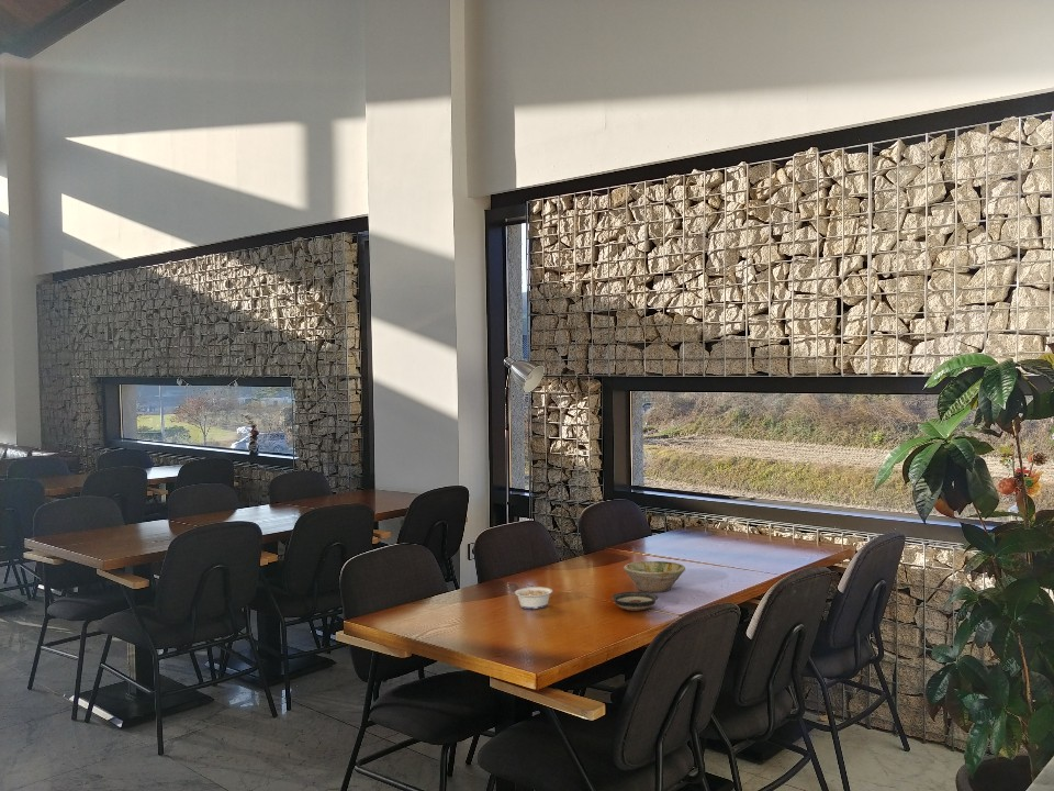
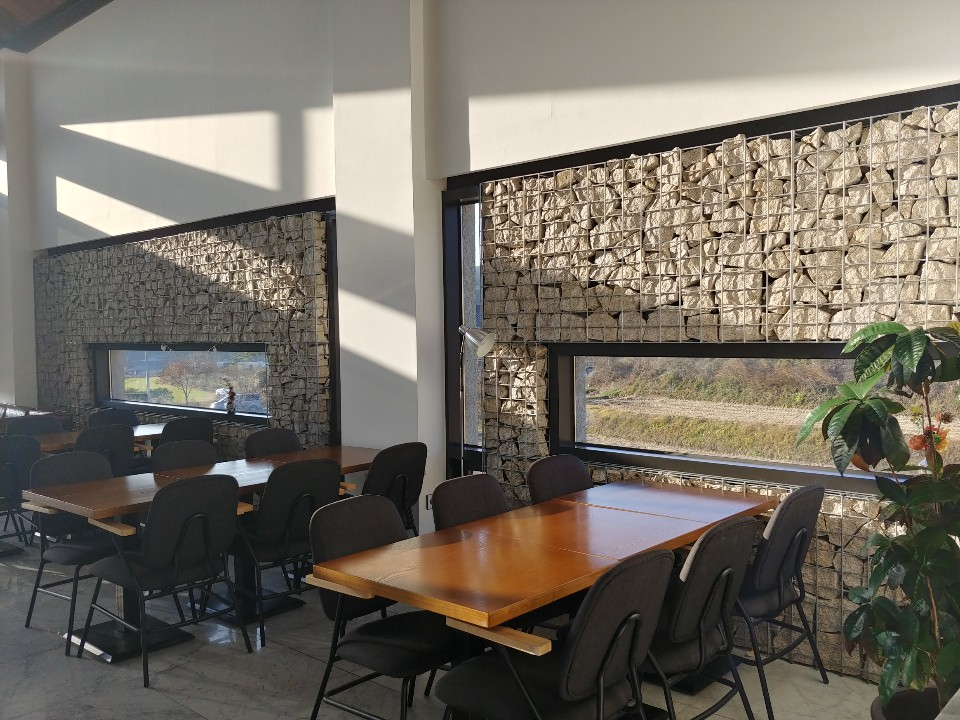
- legume (532, 597)
- saucer (635, 602)
- bowl (654, 577)
